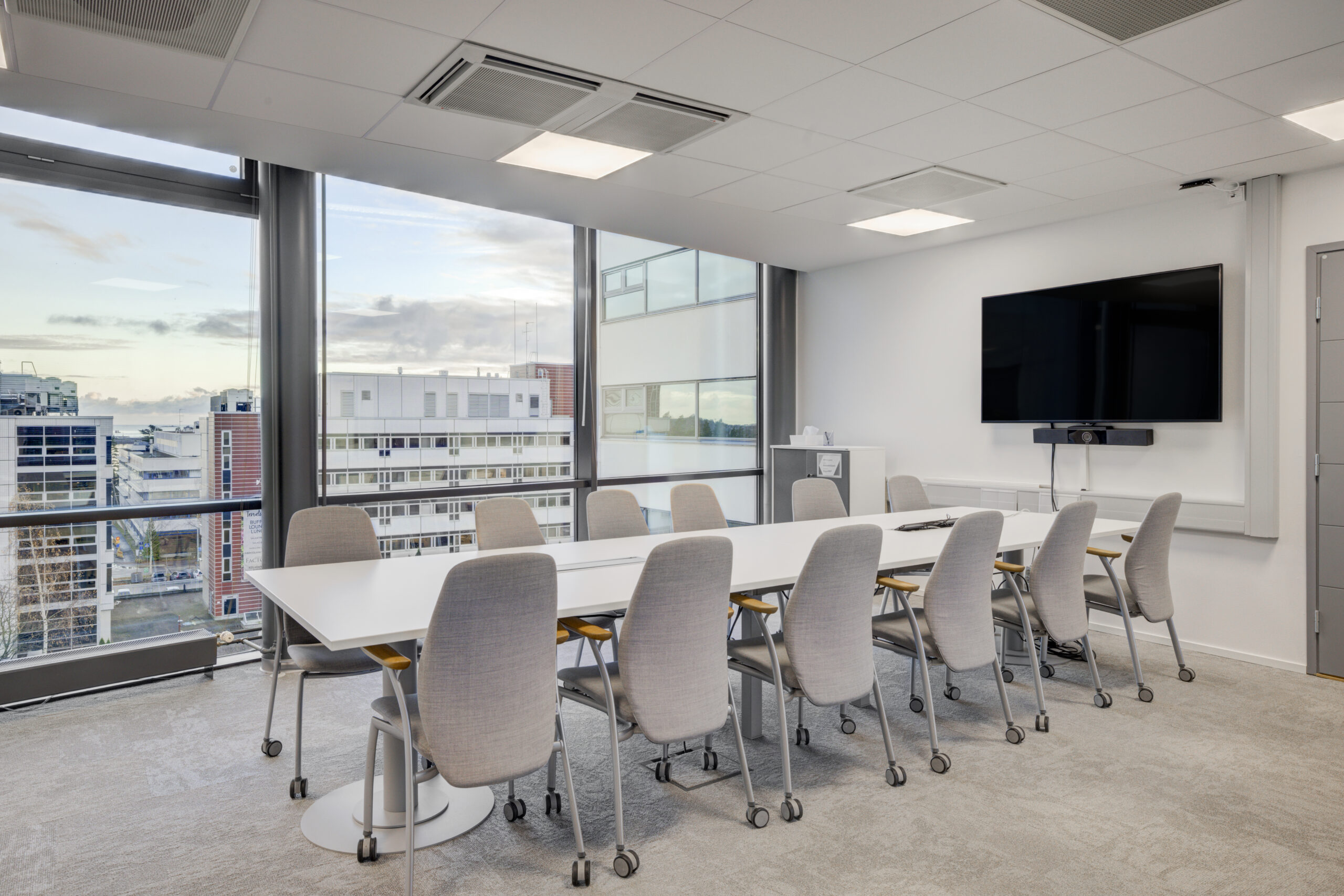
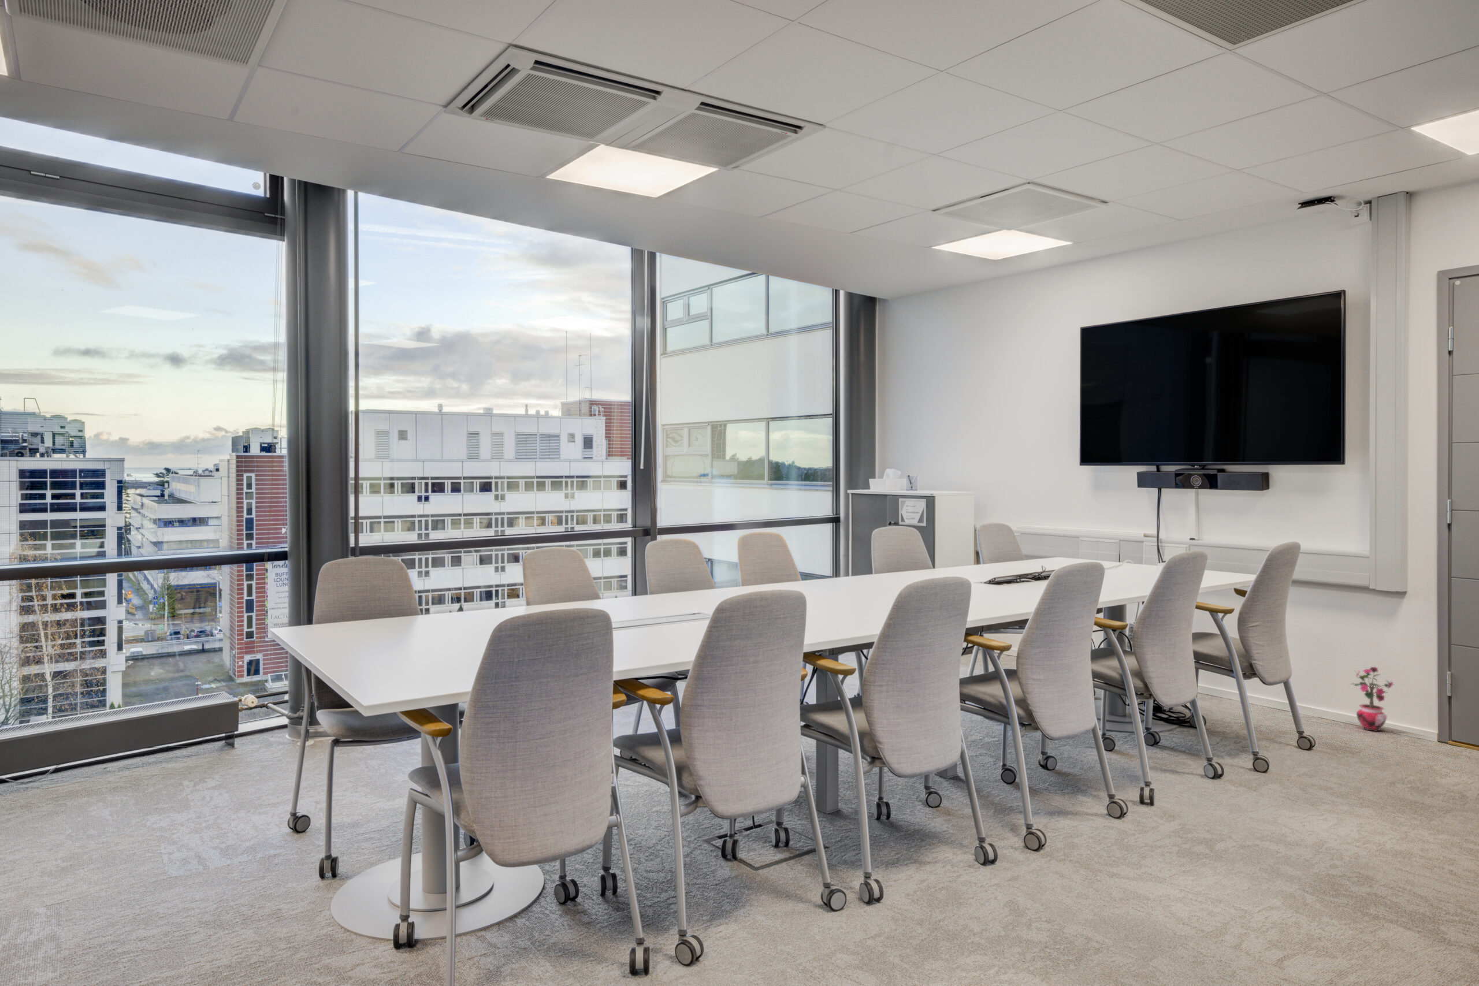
+ potted plant (1370, 698)
